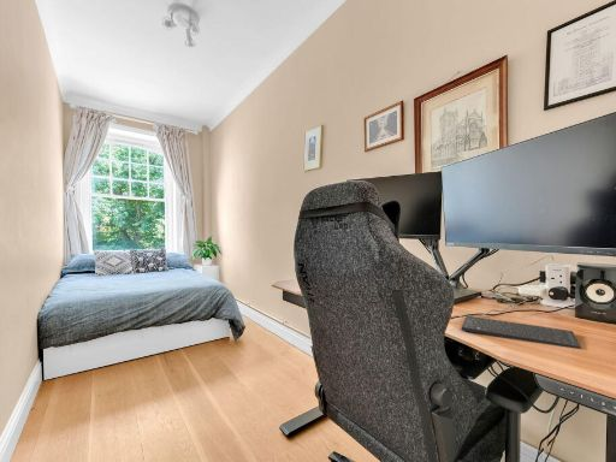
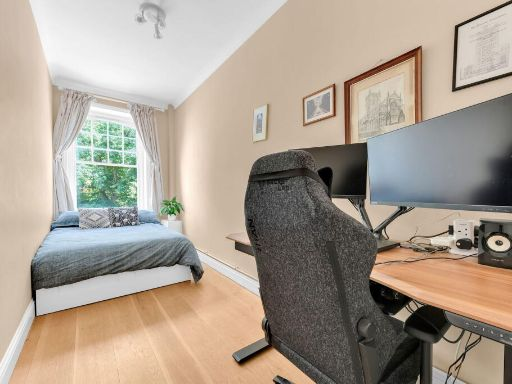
- keyboard (515, 330)
